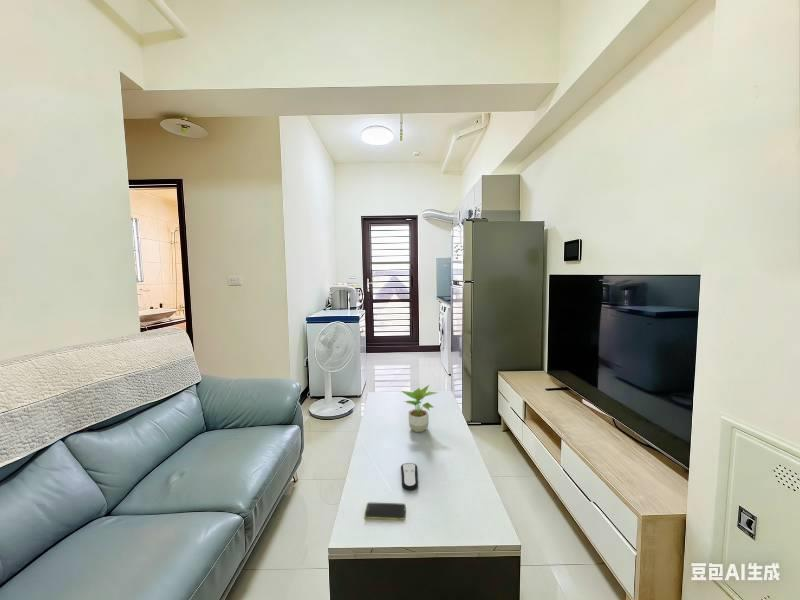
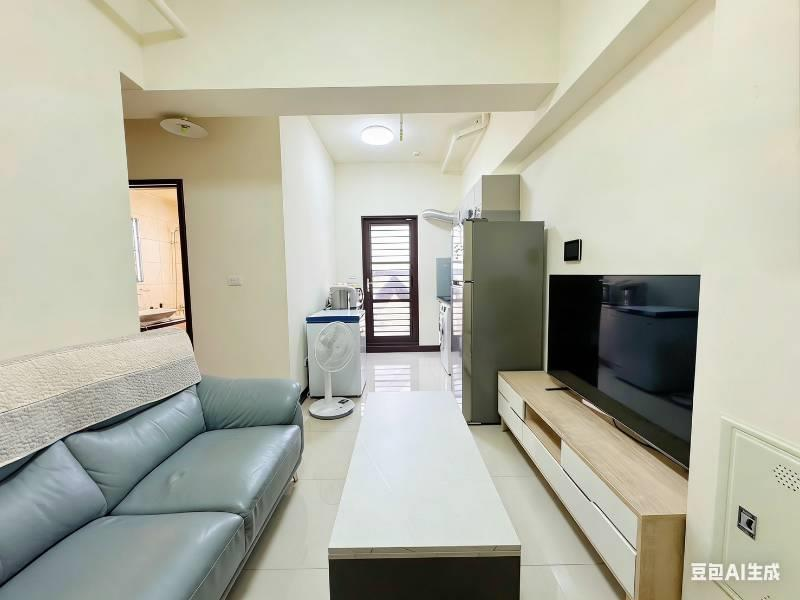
- smartphone (385, 510)
- remote control (409, 475)
- potted plant (419, 406)
